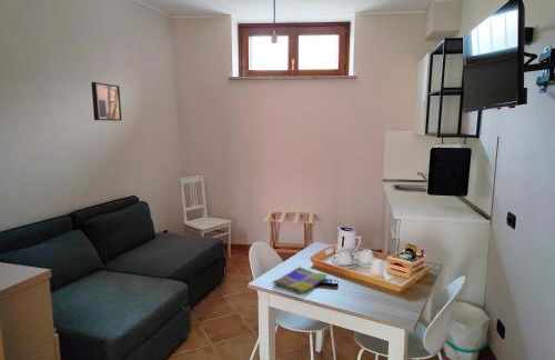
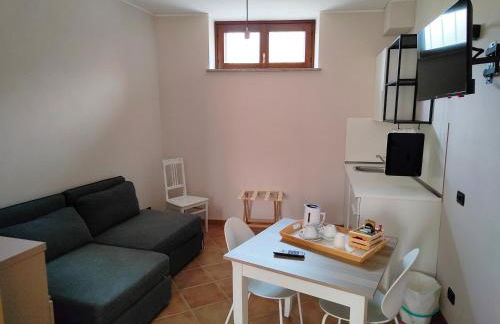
- wall art (107, 102)
- dish towel (300, 279)
